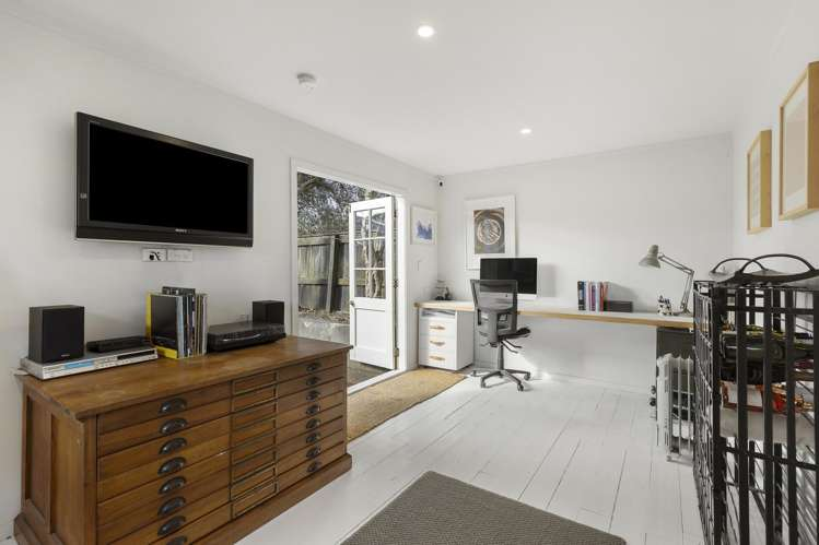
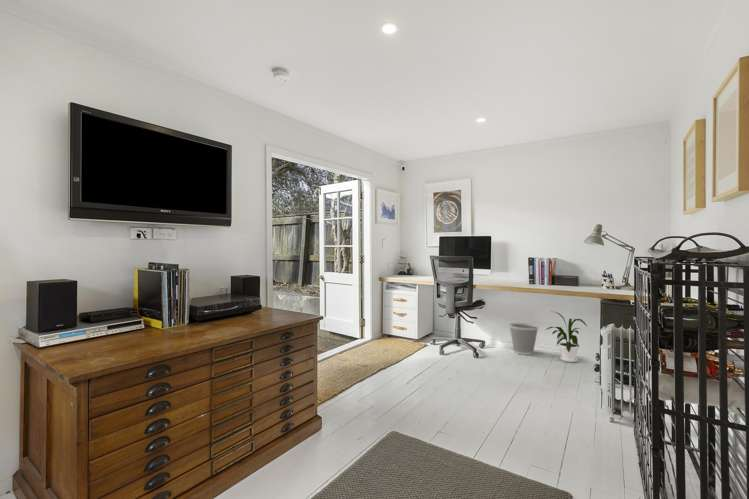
+ house plant (566, 336)
+ wastebasket (523, 338)
